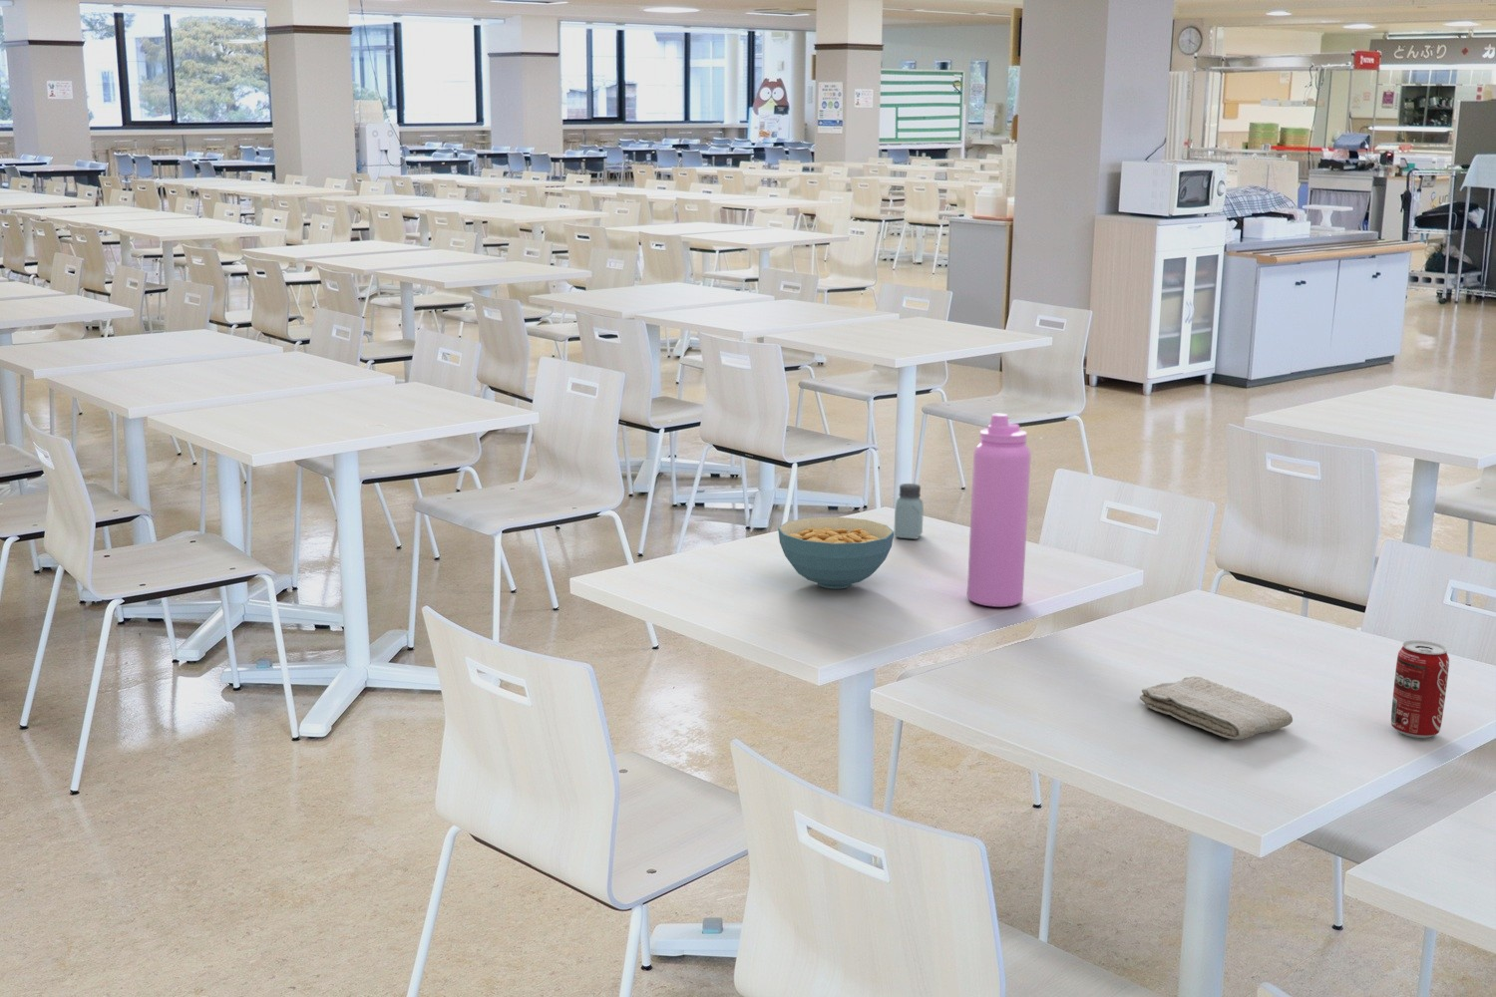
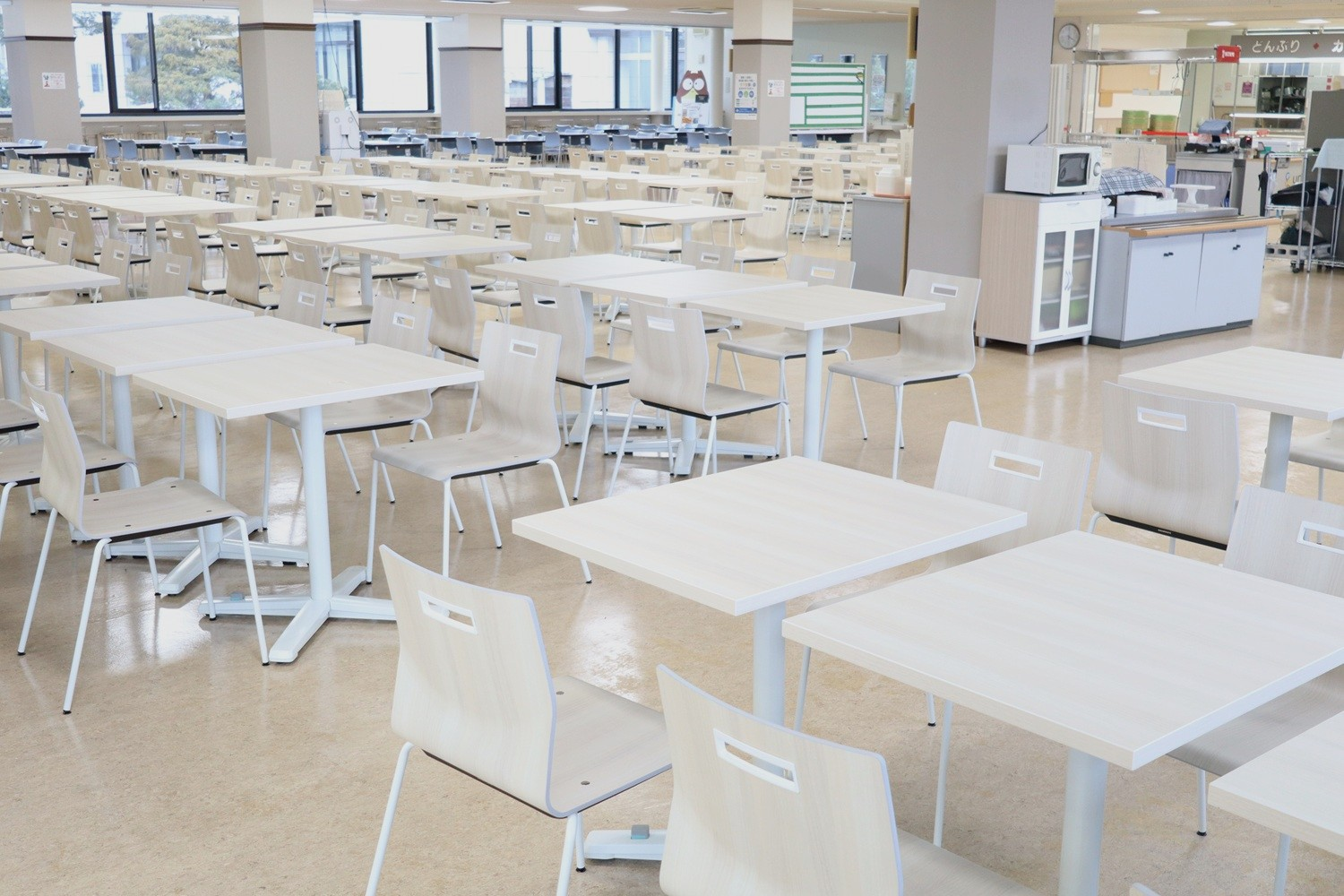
- water bottle (1000, 507)
- beverage can (1419, 689)
- washcloth (1213, 704)
- saltshaker (908, 511)
- cereal bowl (835, 556)
